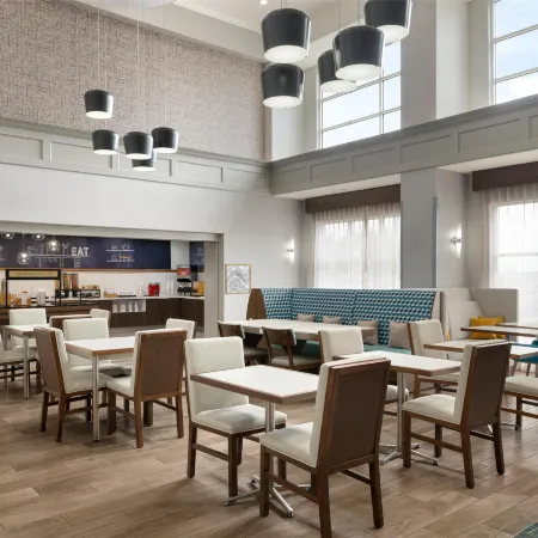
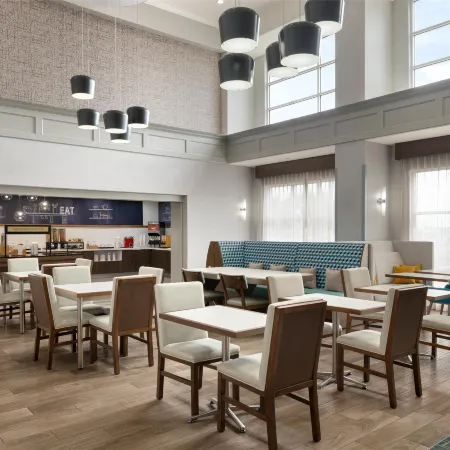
- wall art (238, 279)
